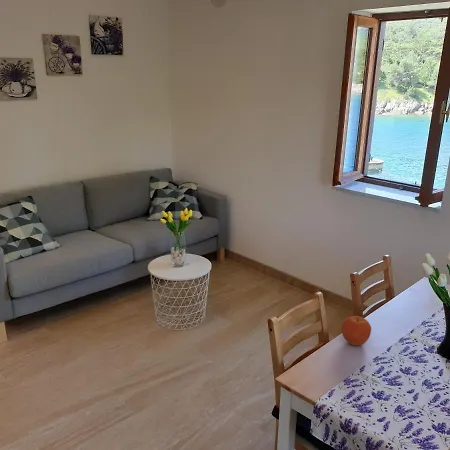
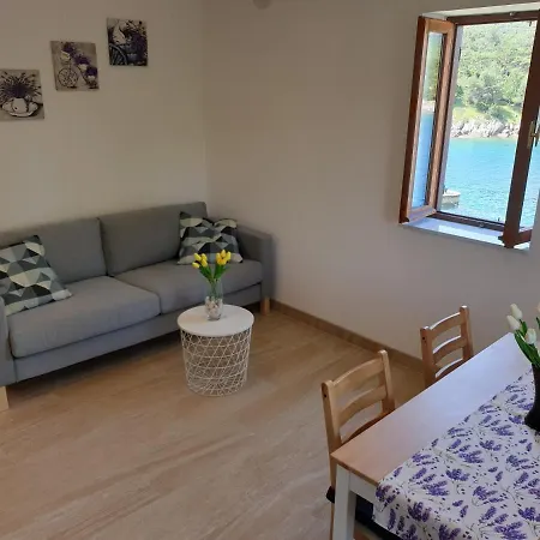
- fruit (355, 330)
